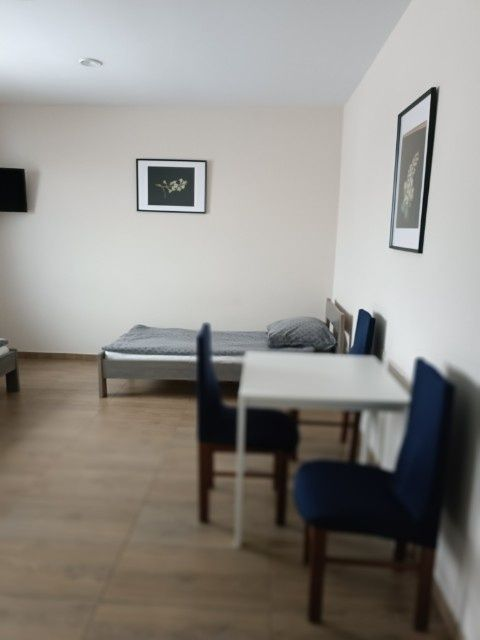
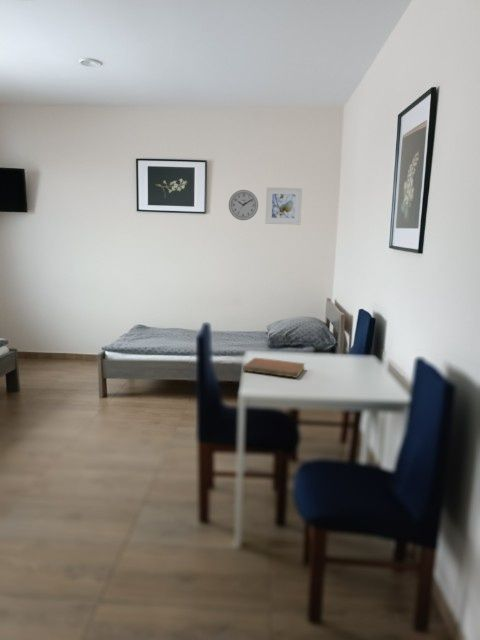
+ notebook (274, 367)
+ wall clock (243, 205)
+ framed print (283, 206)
